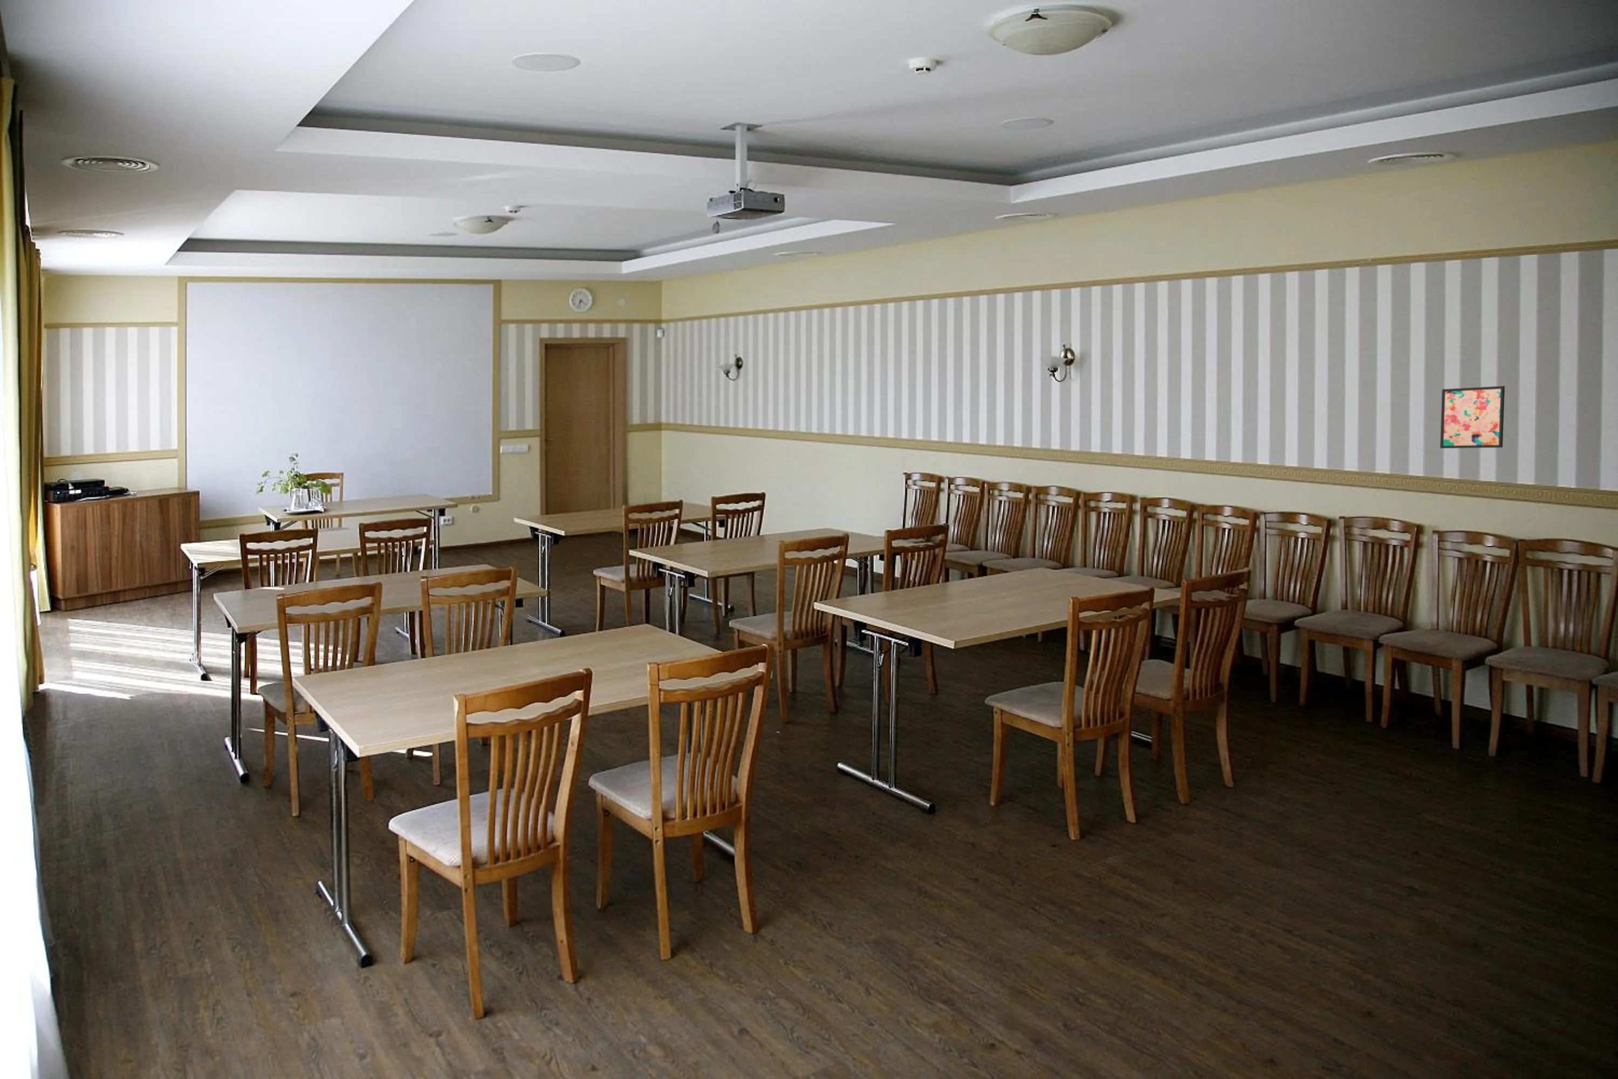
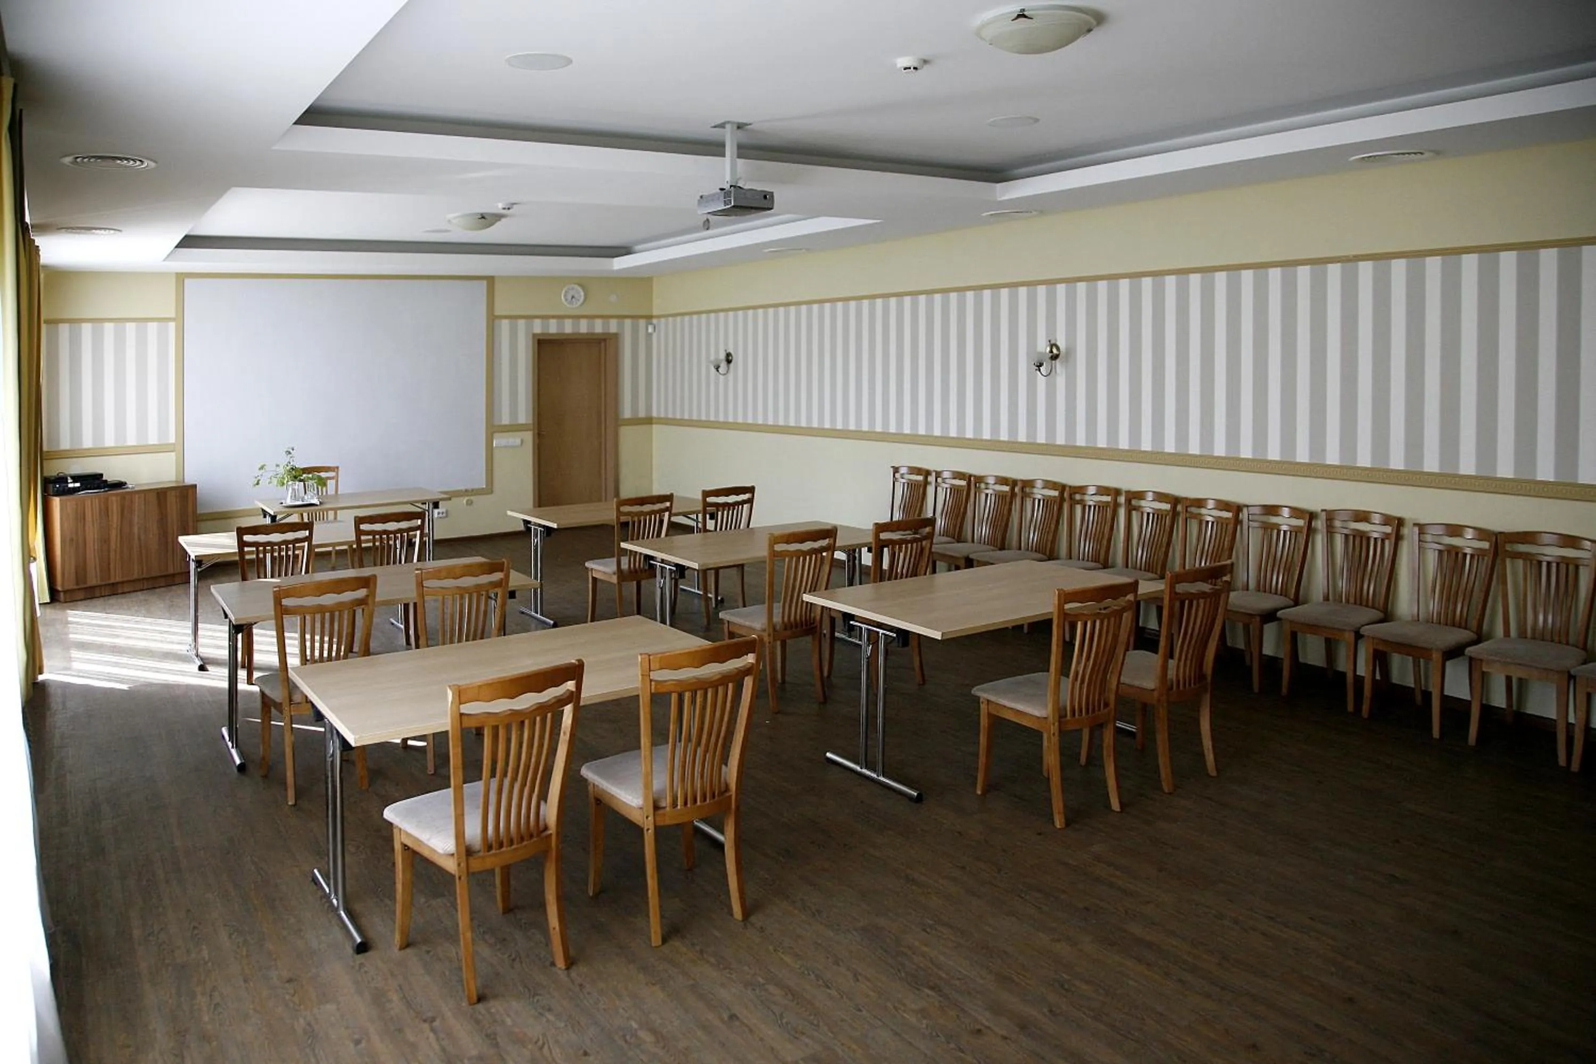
- wall art (1471, 418)
